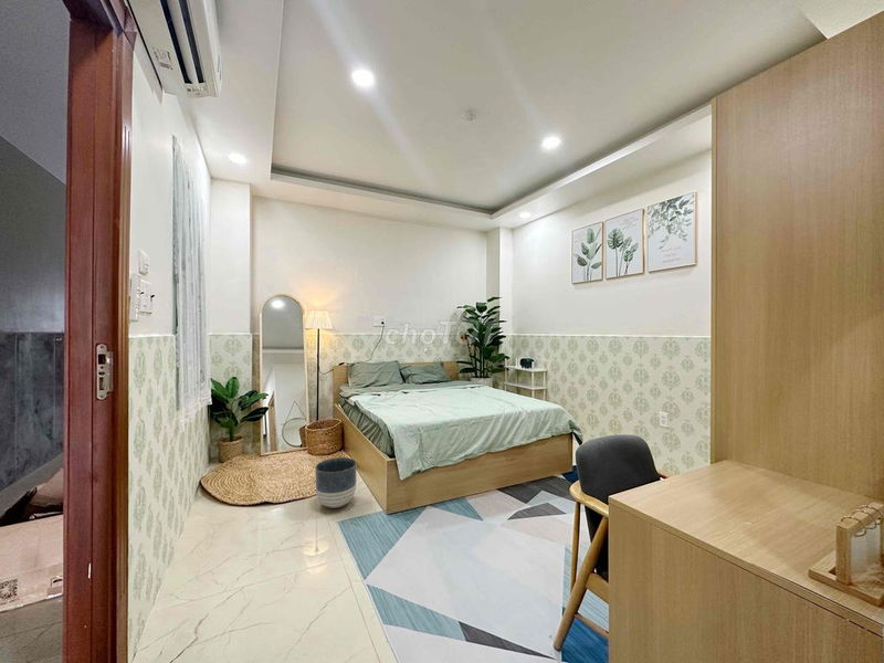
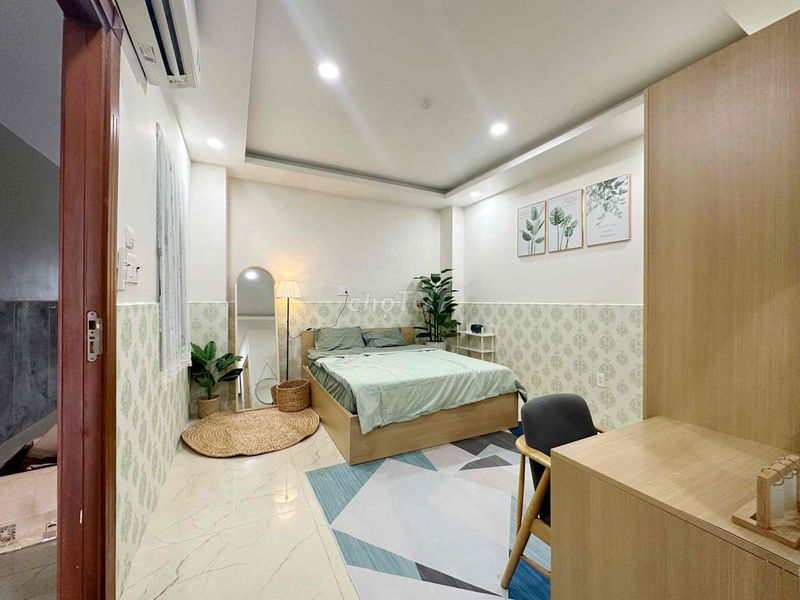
- planter (336, 484)
